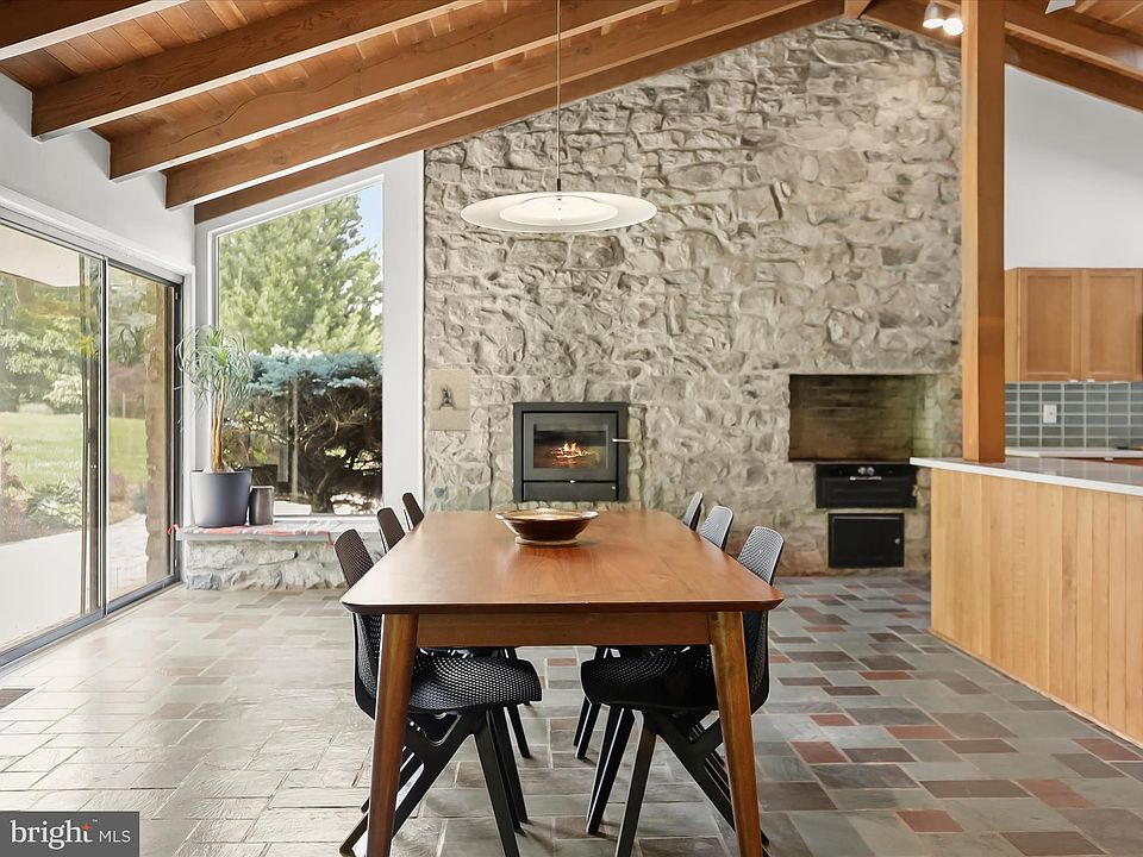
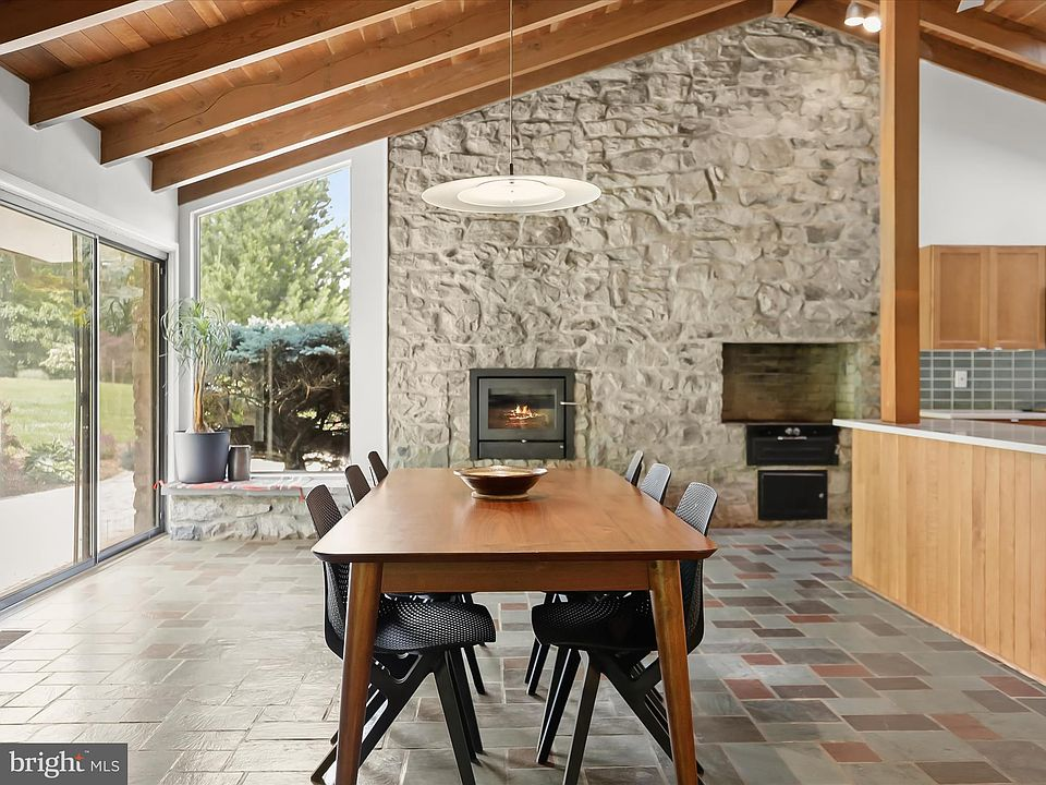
- wall sculpture (450, 400)
